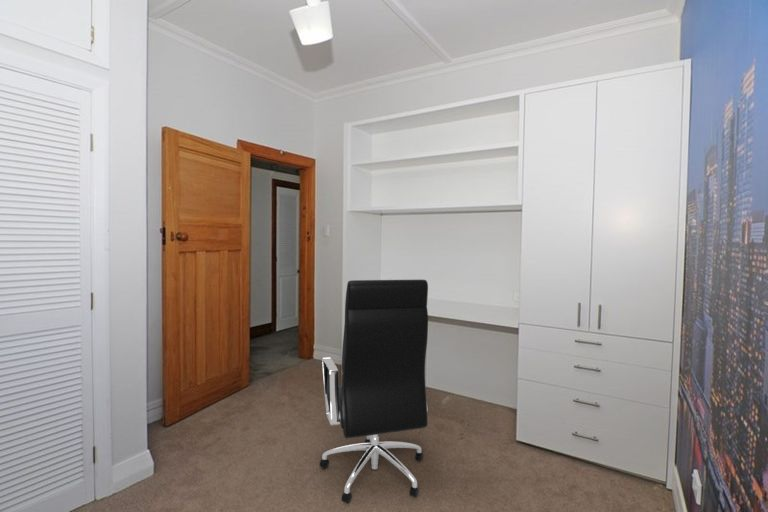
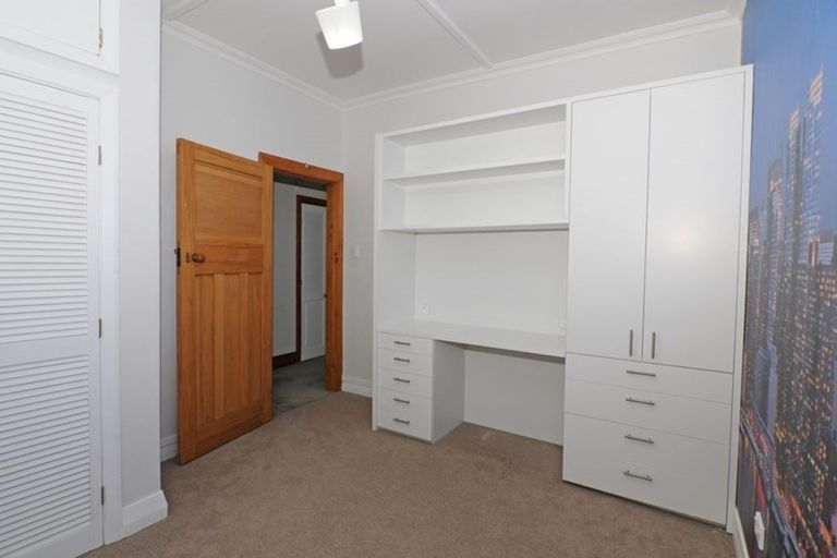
- office chair (378, 374)
